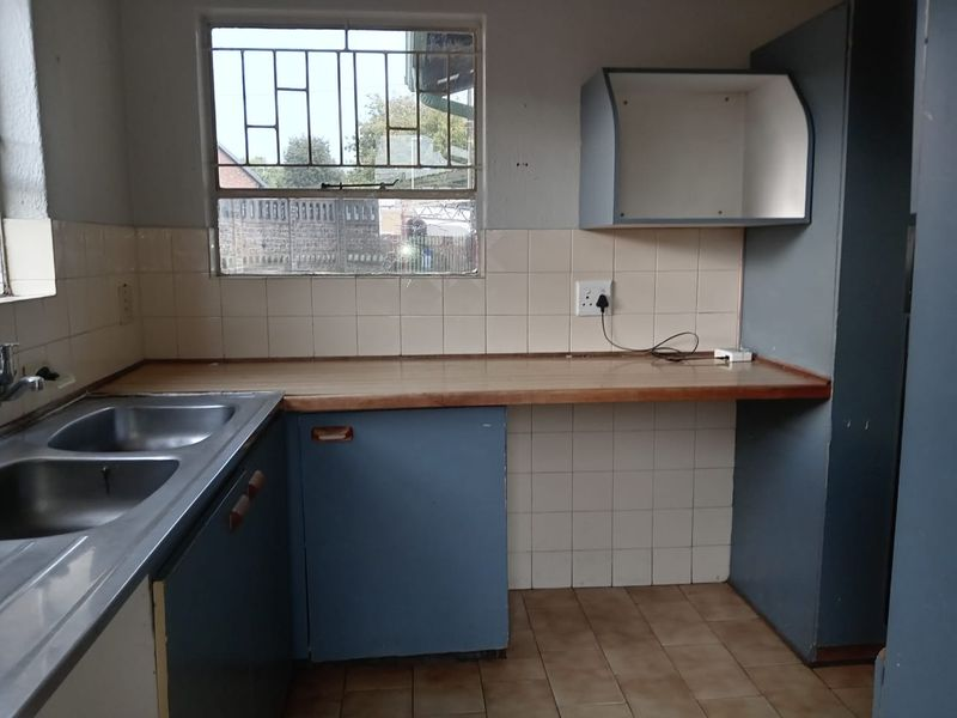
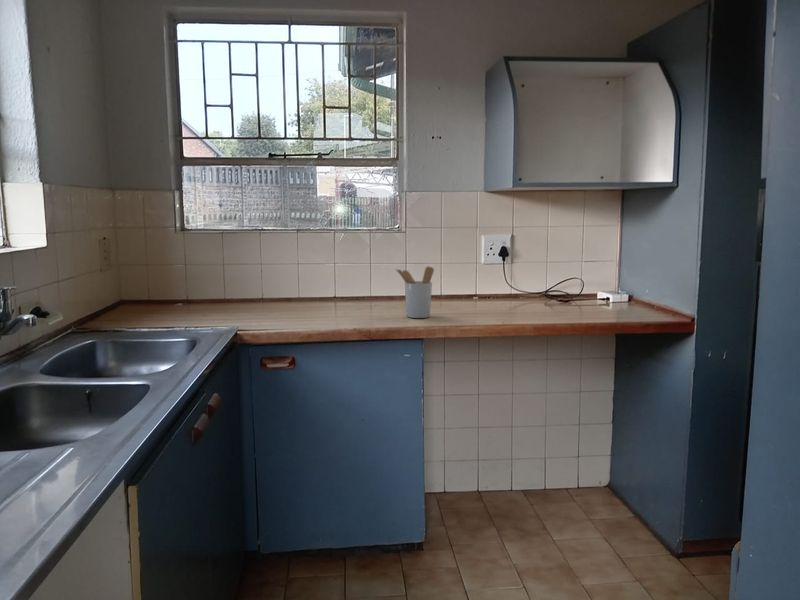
+ utensil holder (413, 291)
